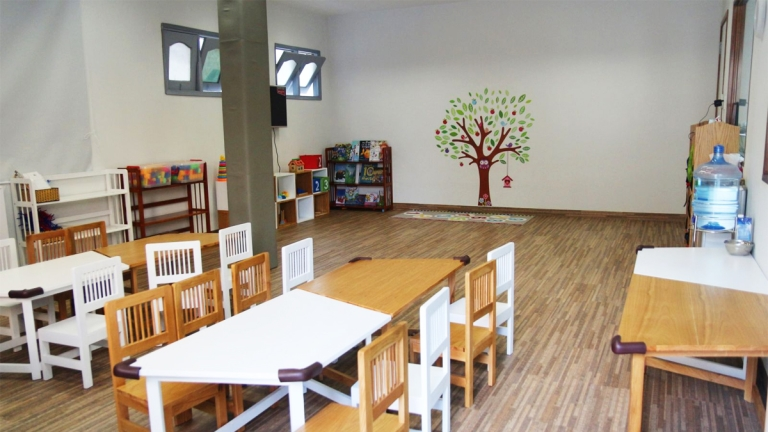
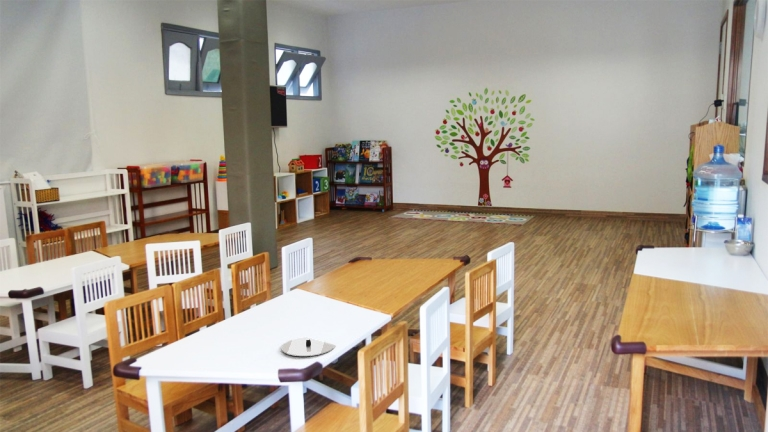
+ plate (308, 342)
